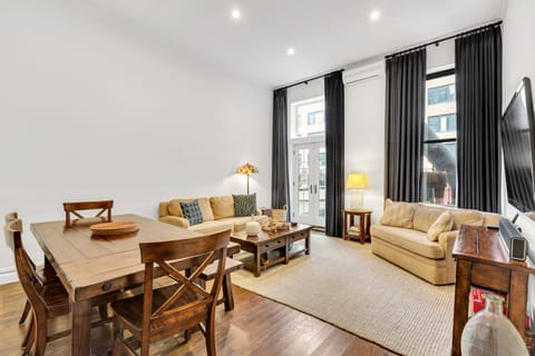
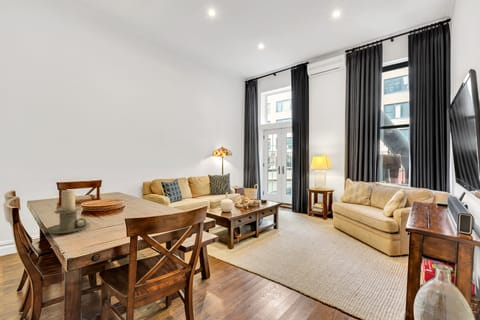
+ candle holder (68, 209)
